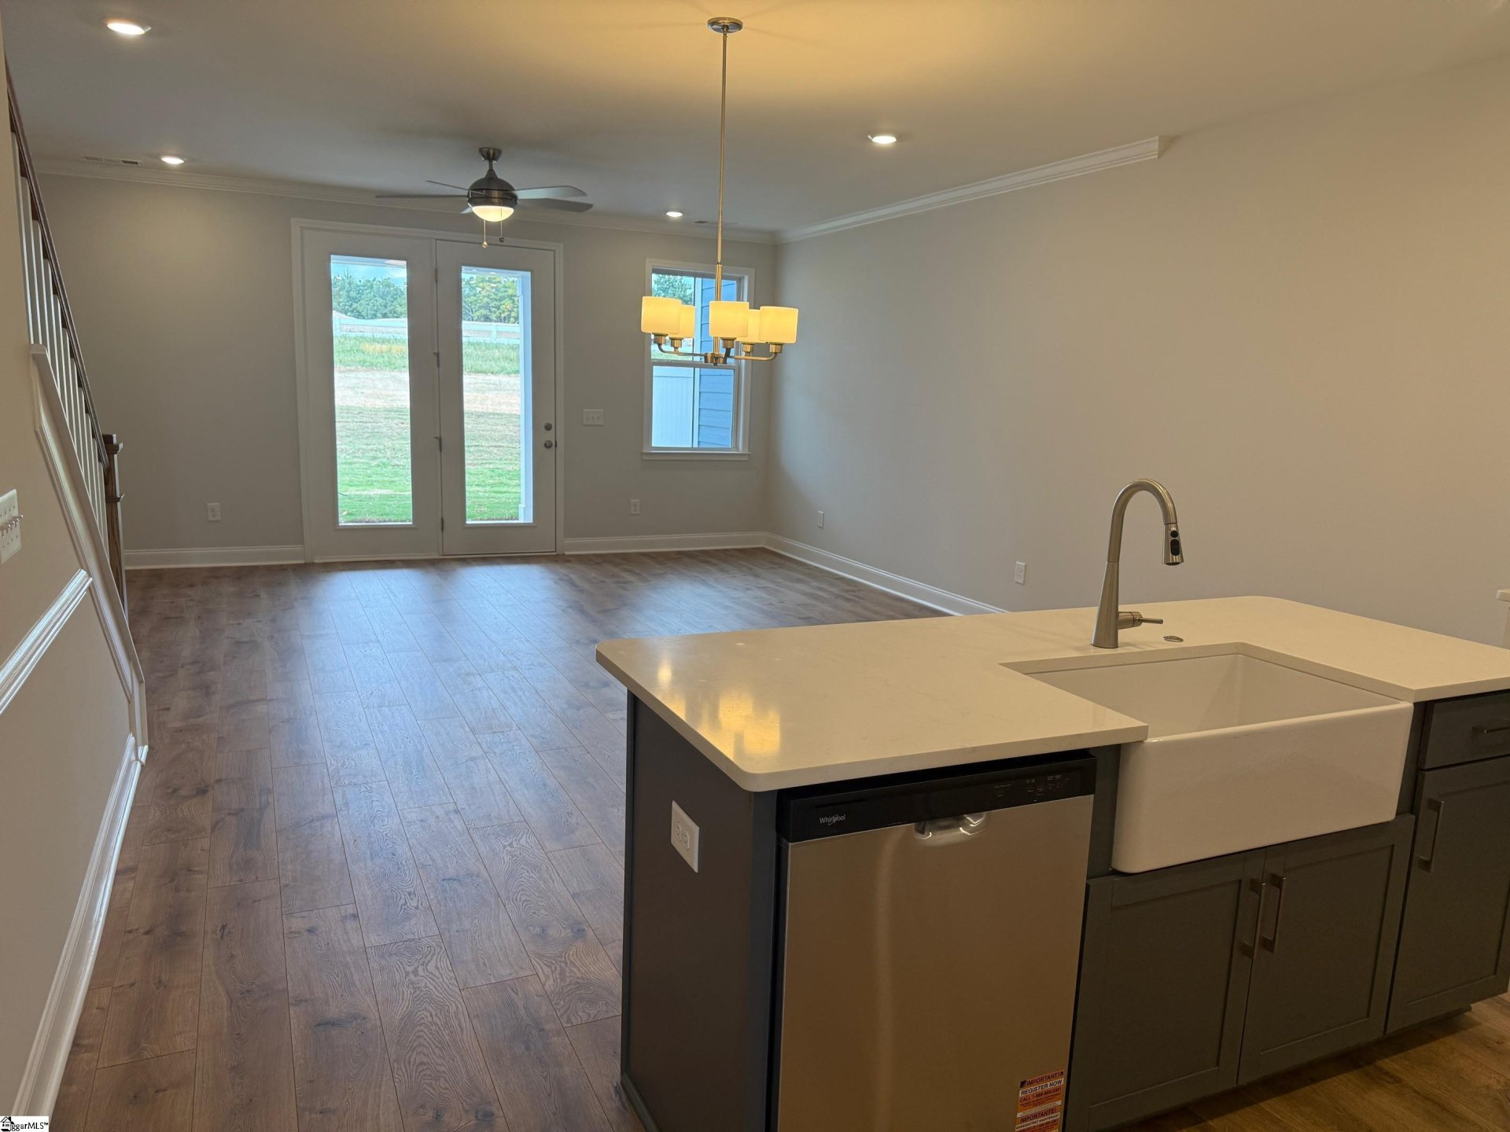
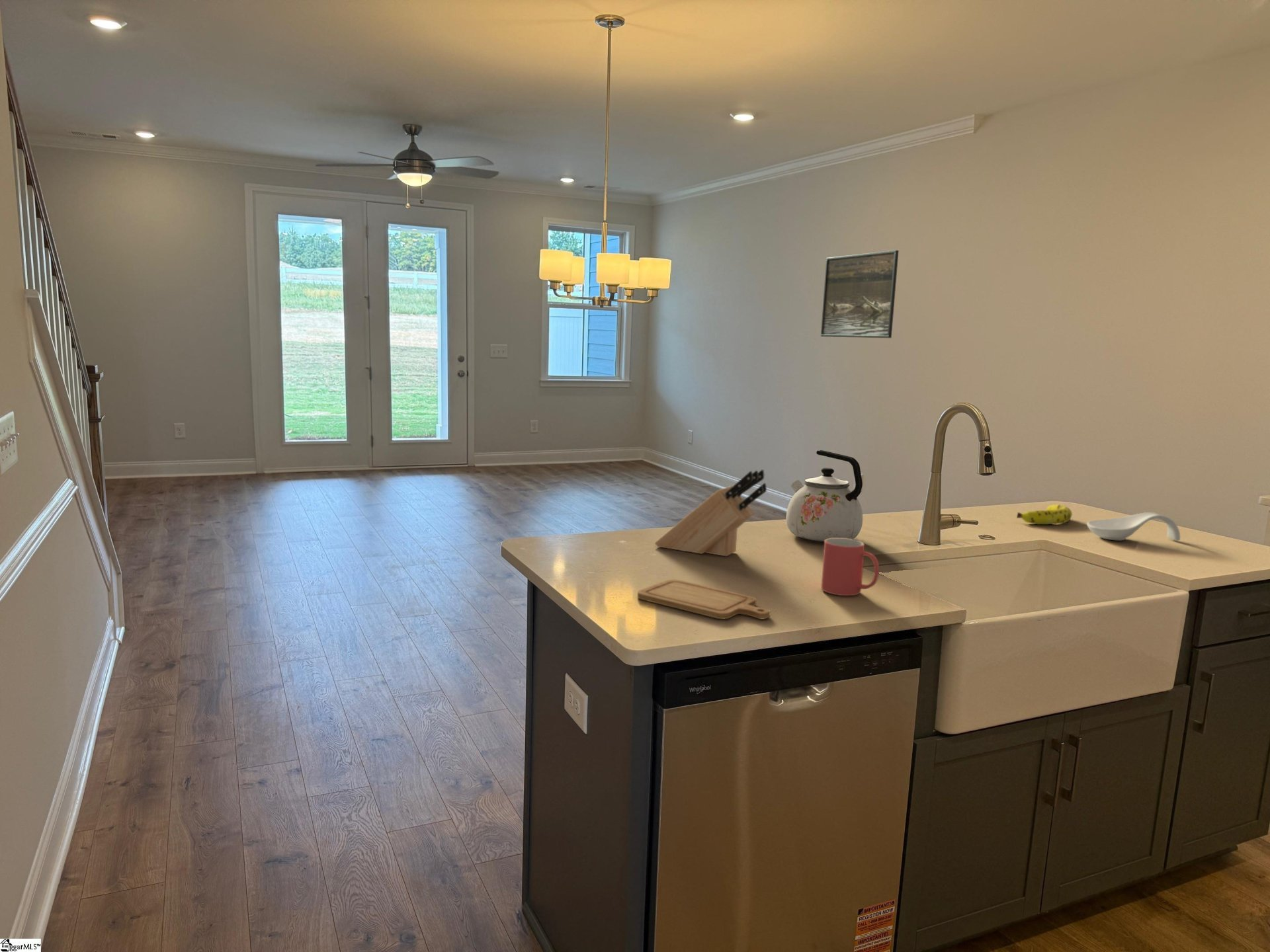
+ knife block (712, 508)
+ fruit (1040, 513)
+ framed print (857, 296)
+ mug (851, 568)
+ kettle (825, 495)
+ spoon rest (1133, 526)
+ chopping board (708, 600)
